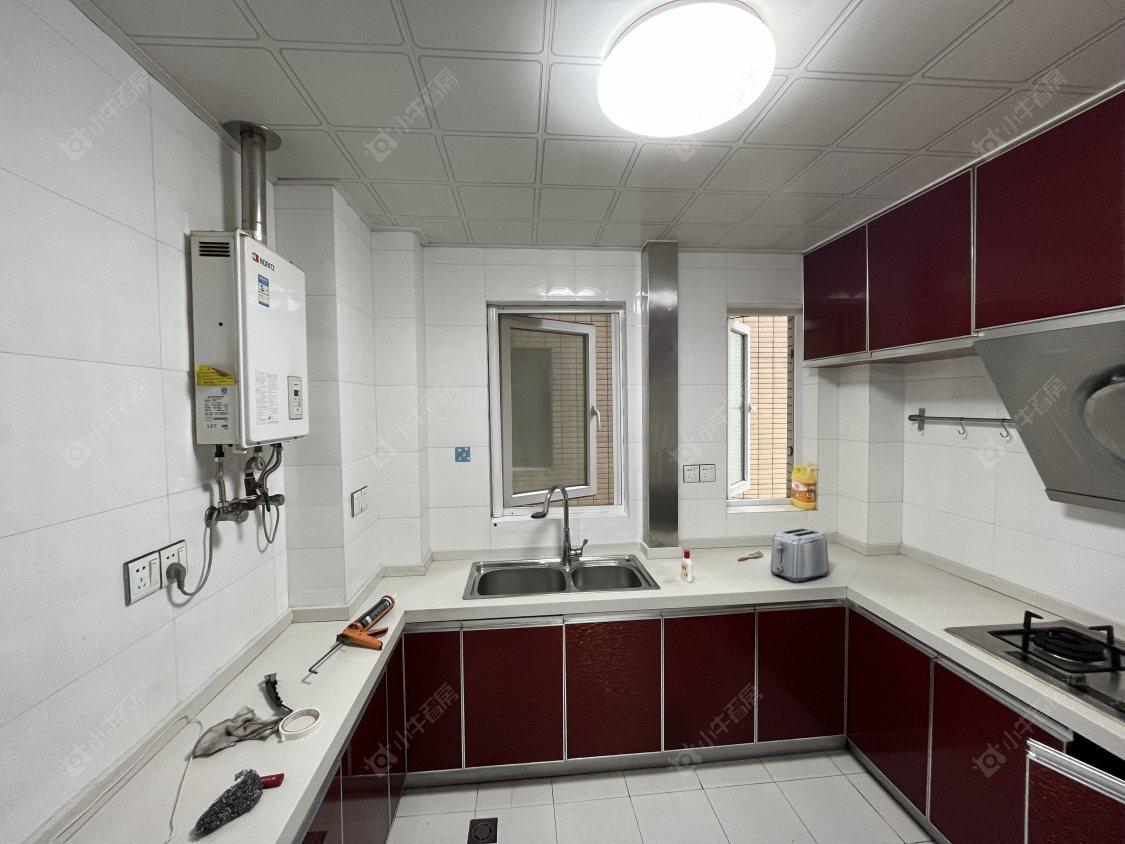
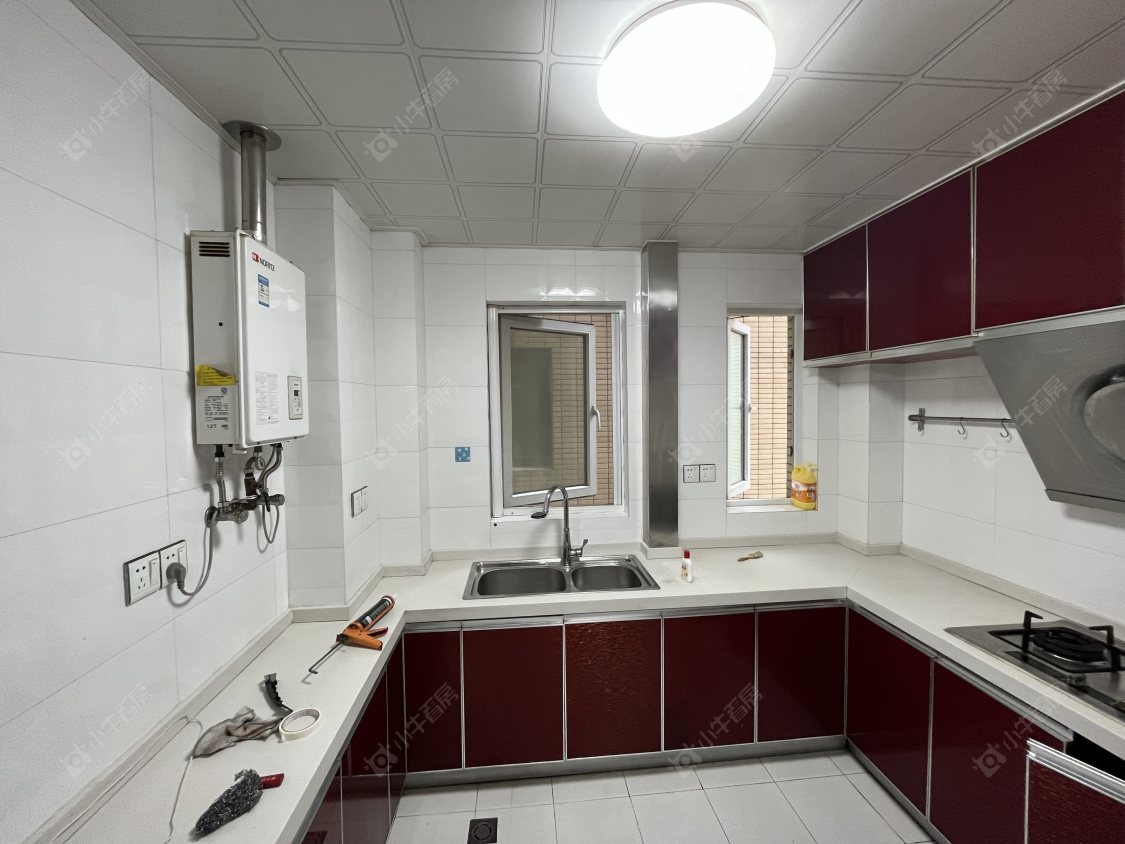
- toaster (801, 553)
